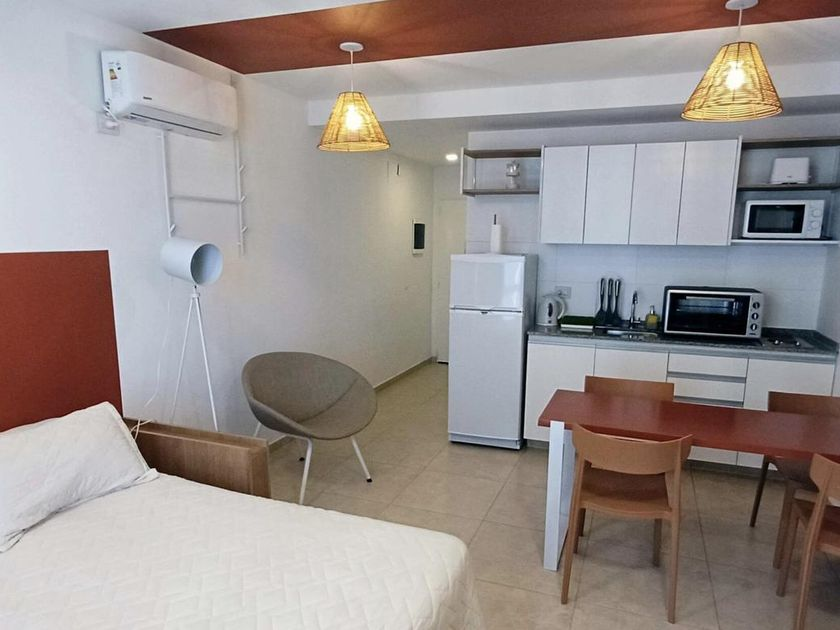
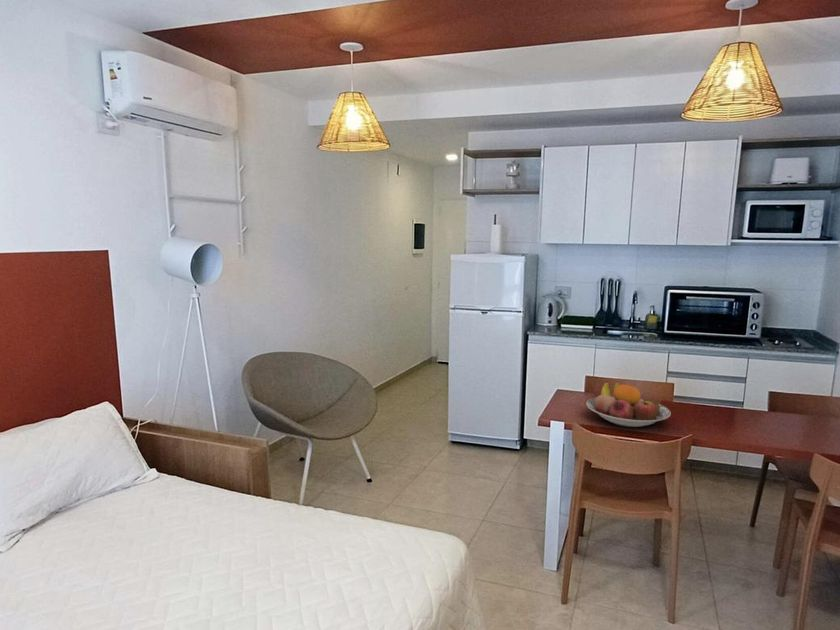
+ fruit bowl (627, 404)
